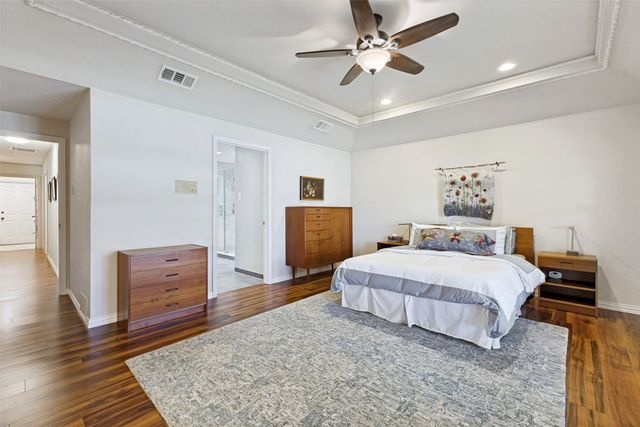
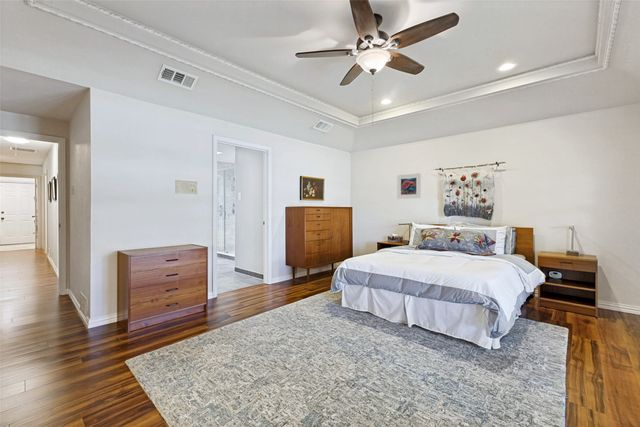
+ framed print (408, 186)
